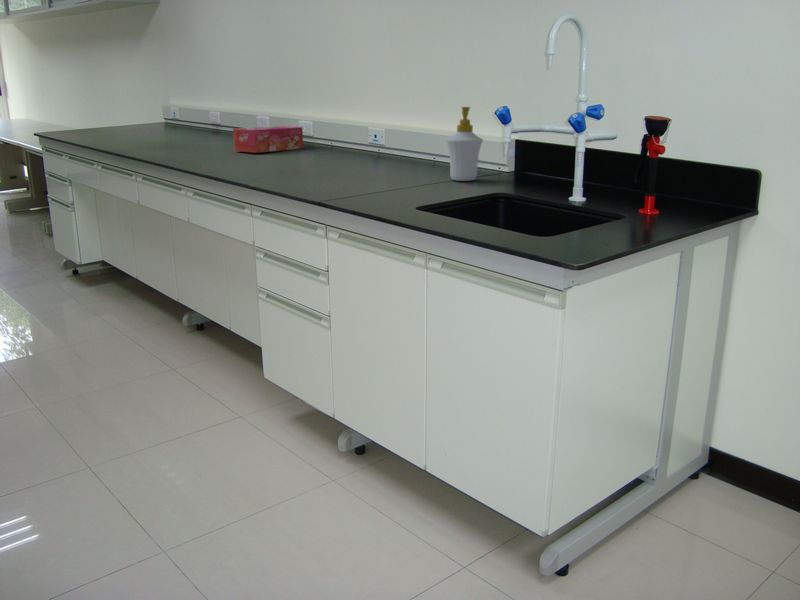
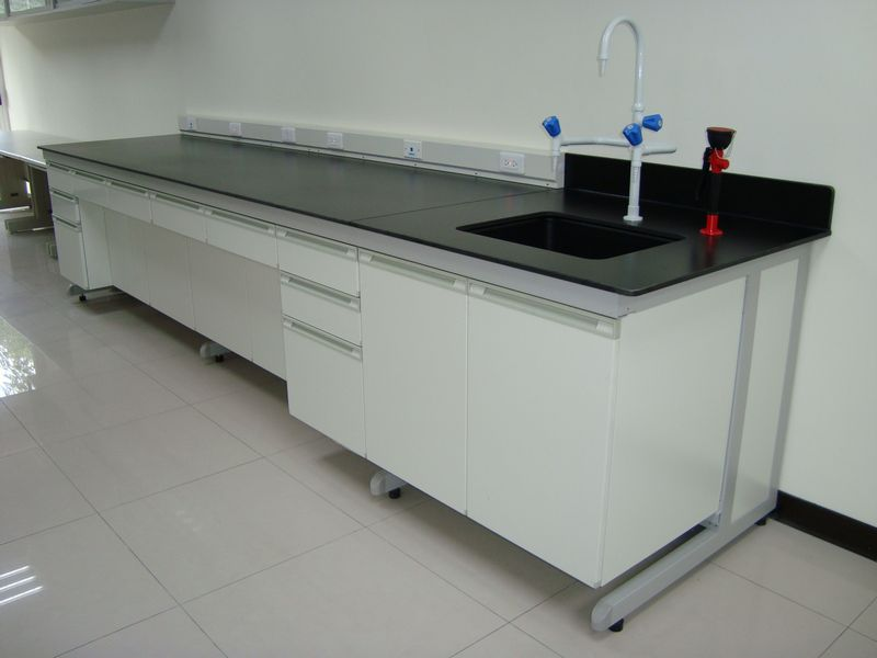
- tissue box (268, 138)
- soap bottle (464, 143)
